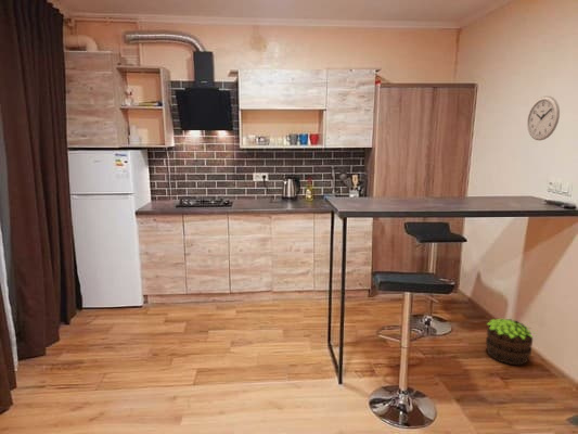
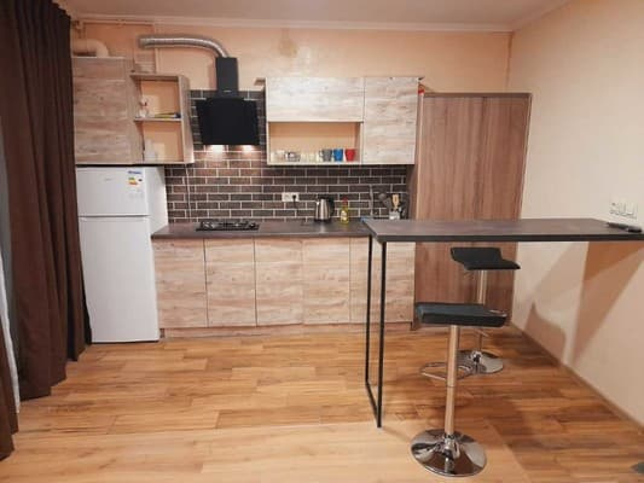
- potted plant (509, 337)
- wall clock (541, 118)
